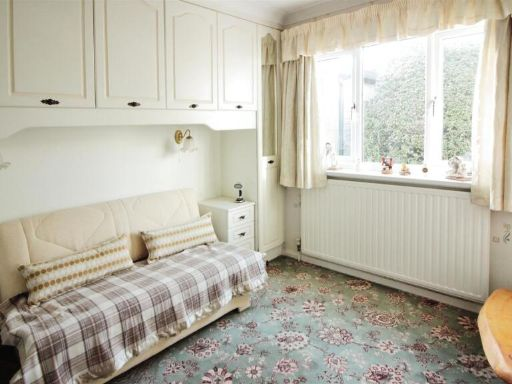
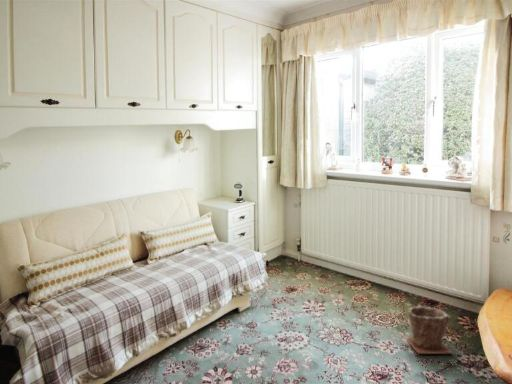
+ plant pot (428, 328)
